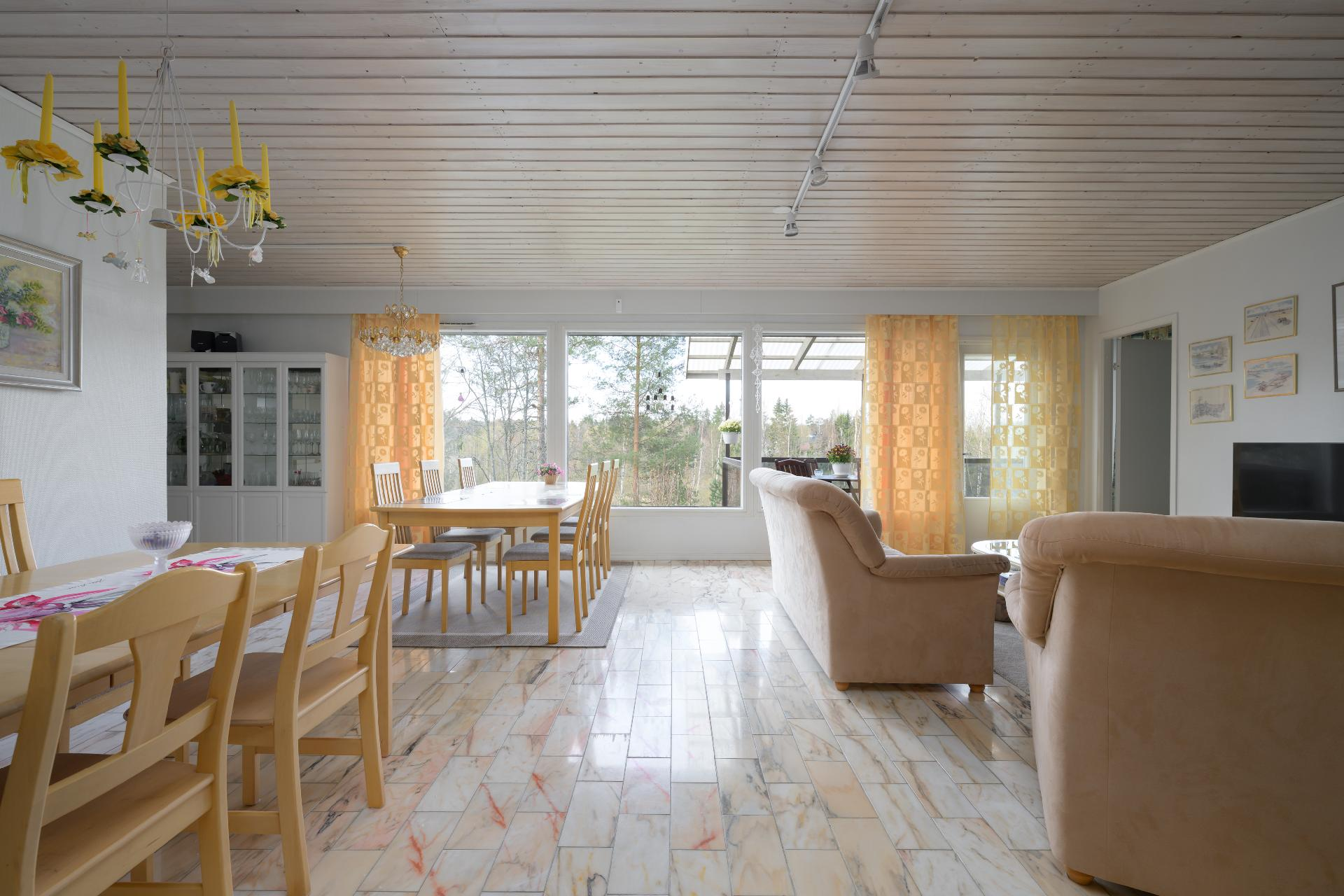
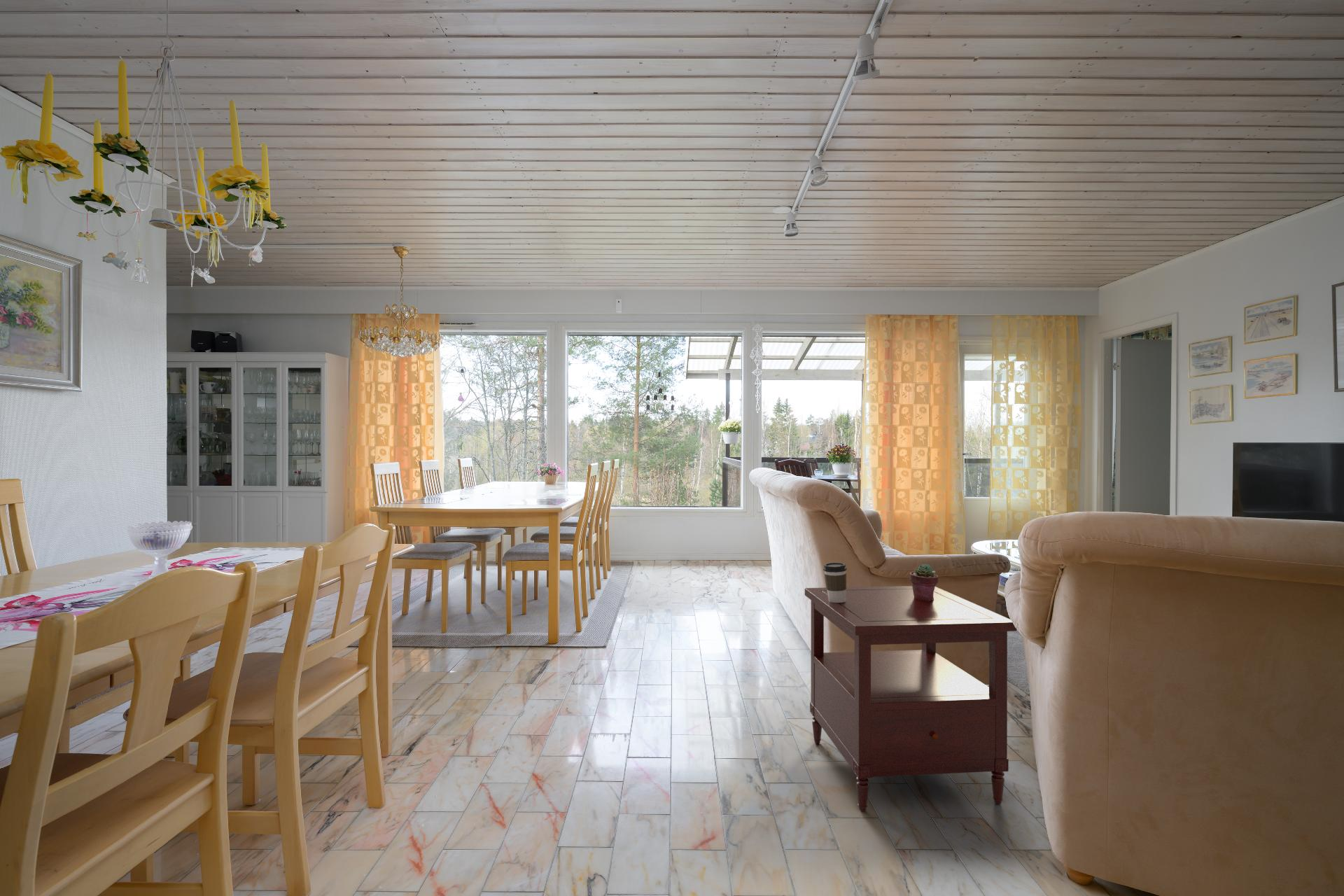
+ potted succulent (923, 580)
+ coffee cup (837, 582)
+ side table (899, 687)
